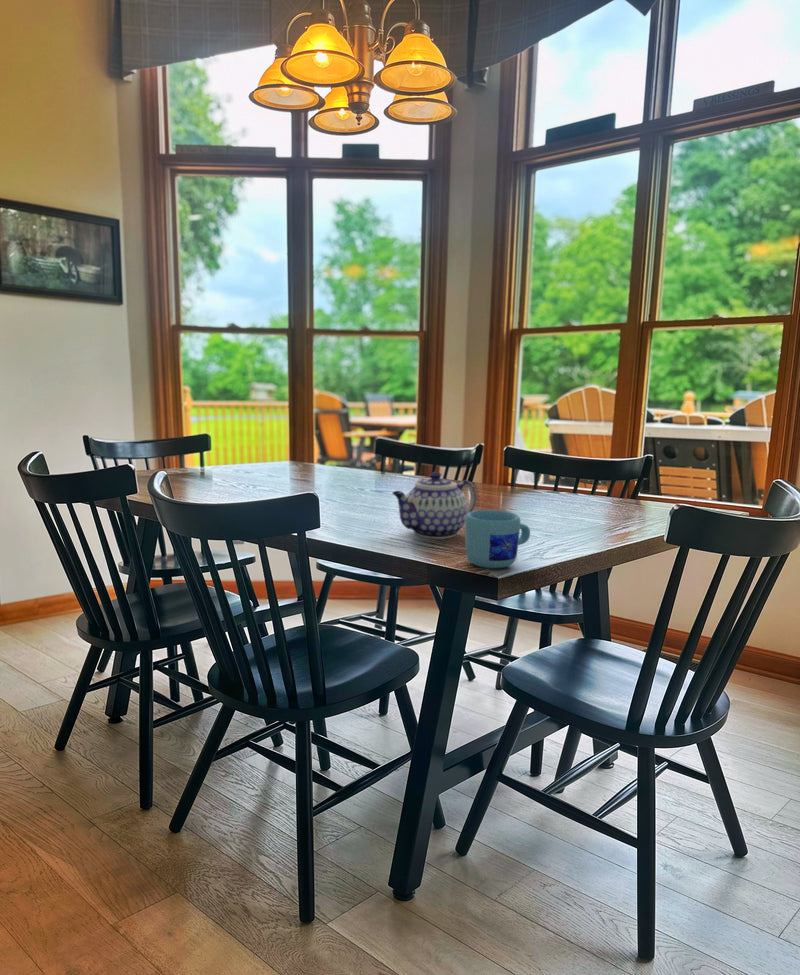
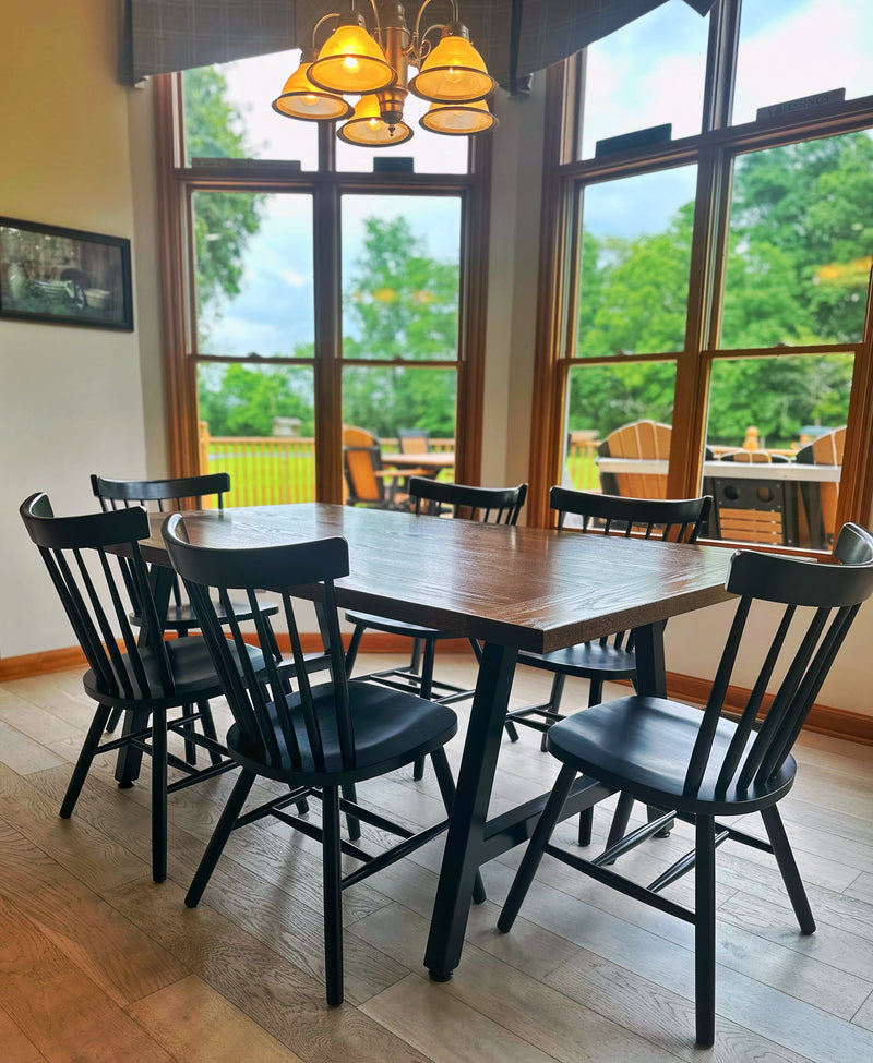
- mug (499, 539)
- teapot (435, 503)
